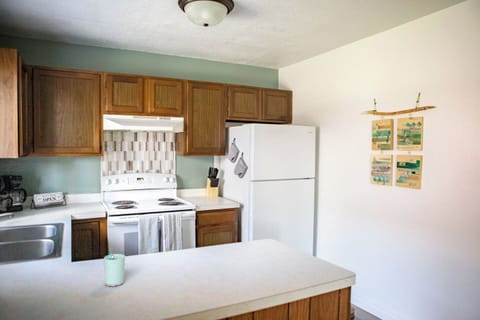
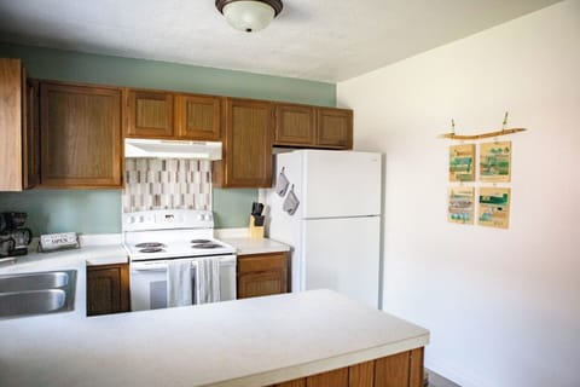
- cup (114, 267)
